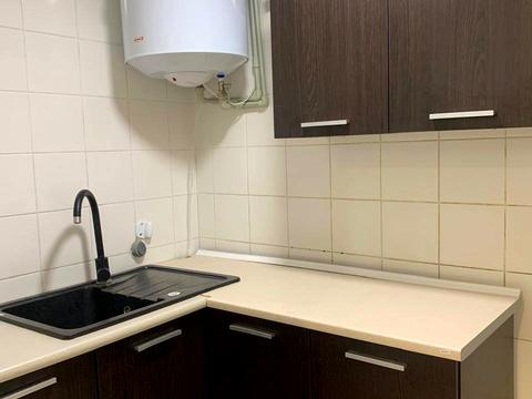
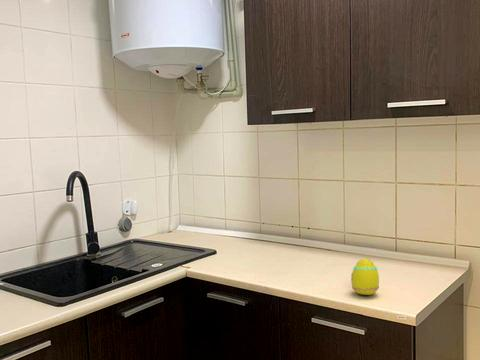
+ egg (365, 276)
